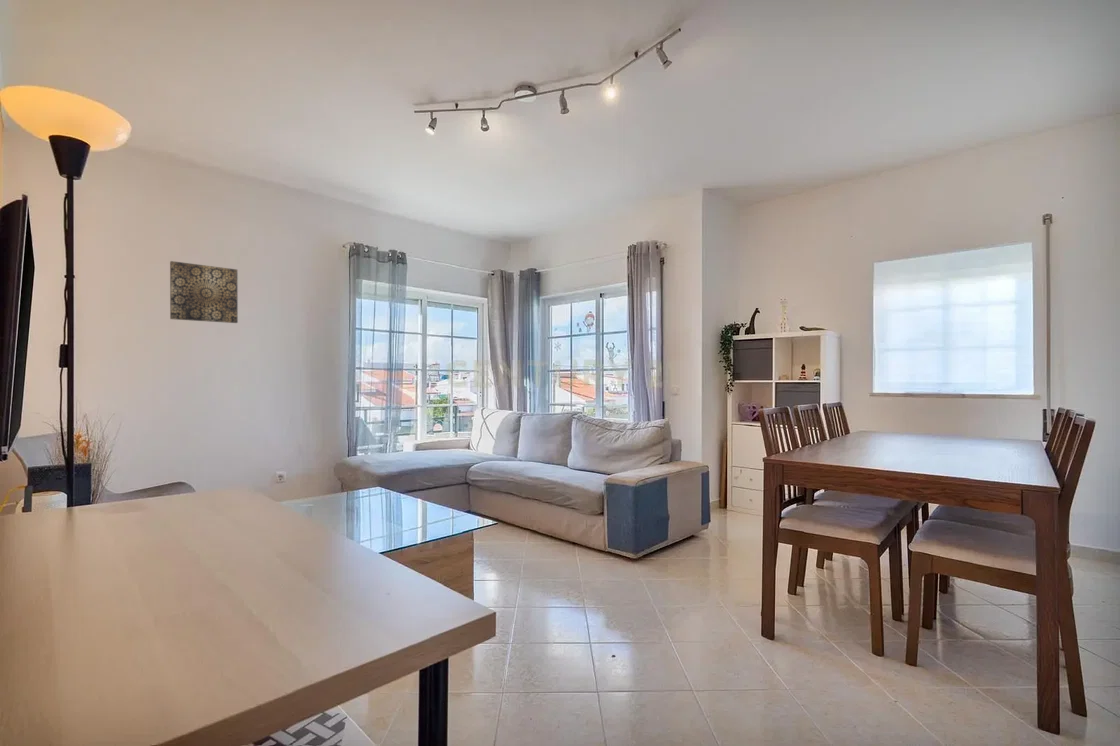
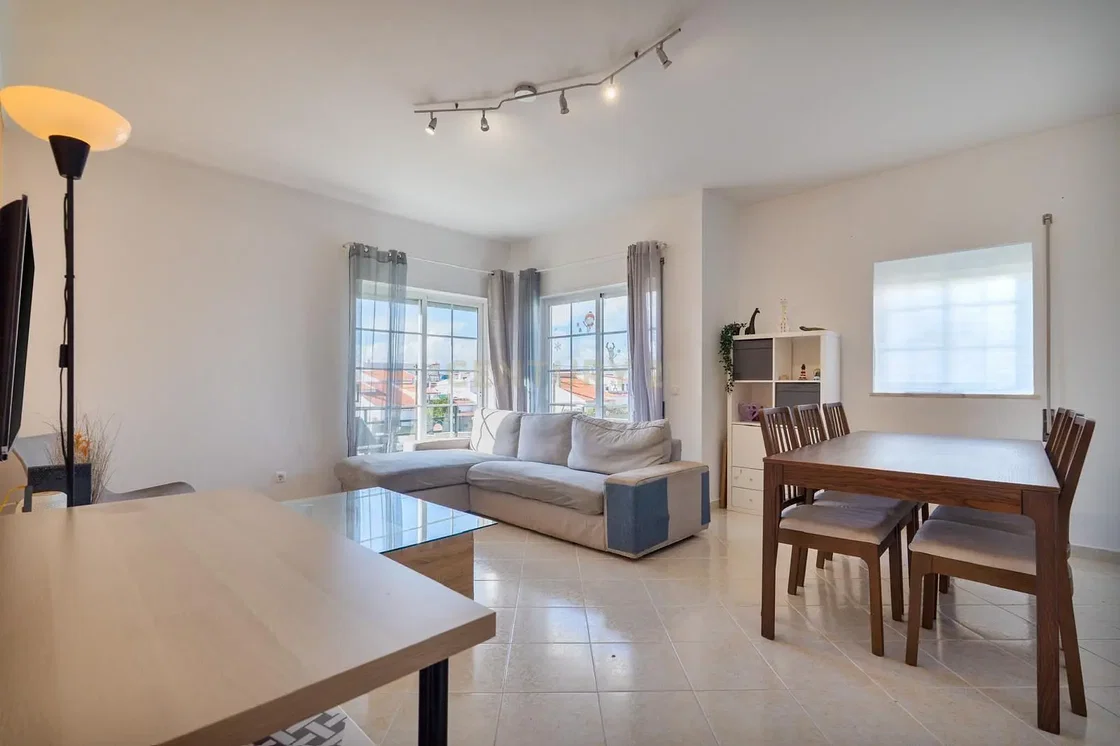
- wall art (205, 293)
